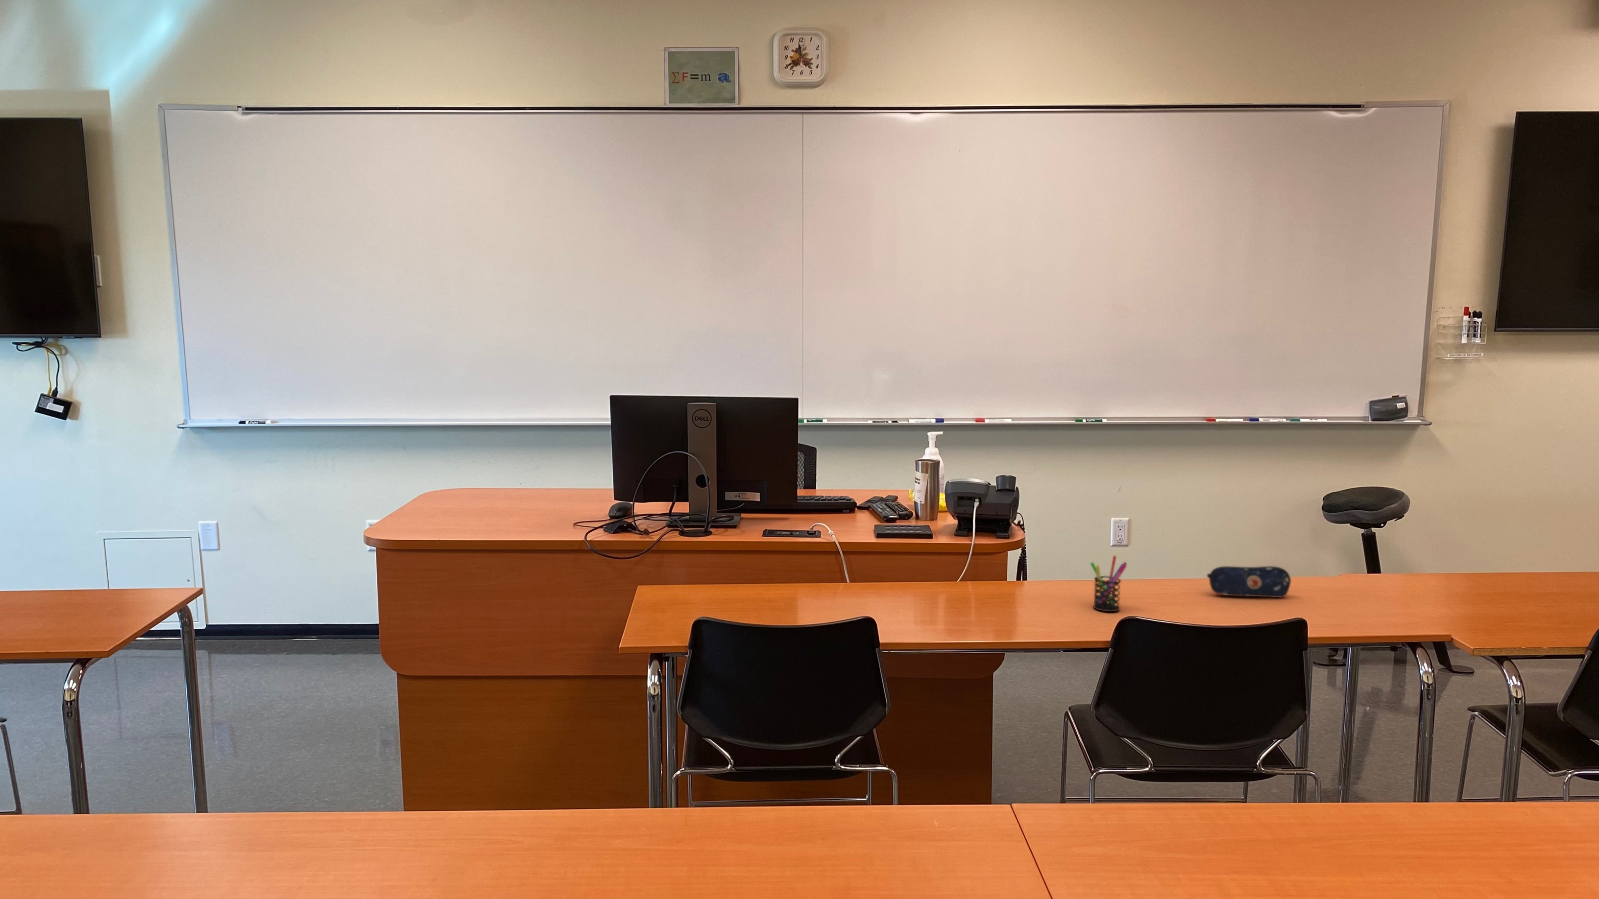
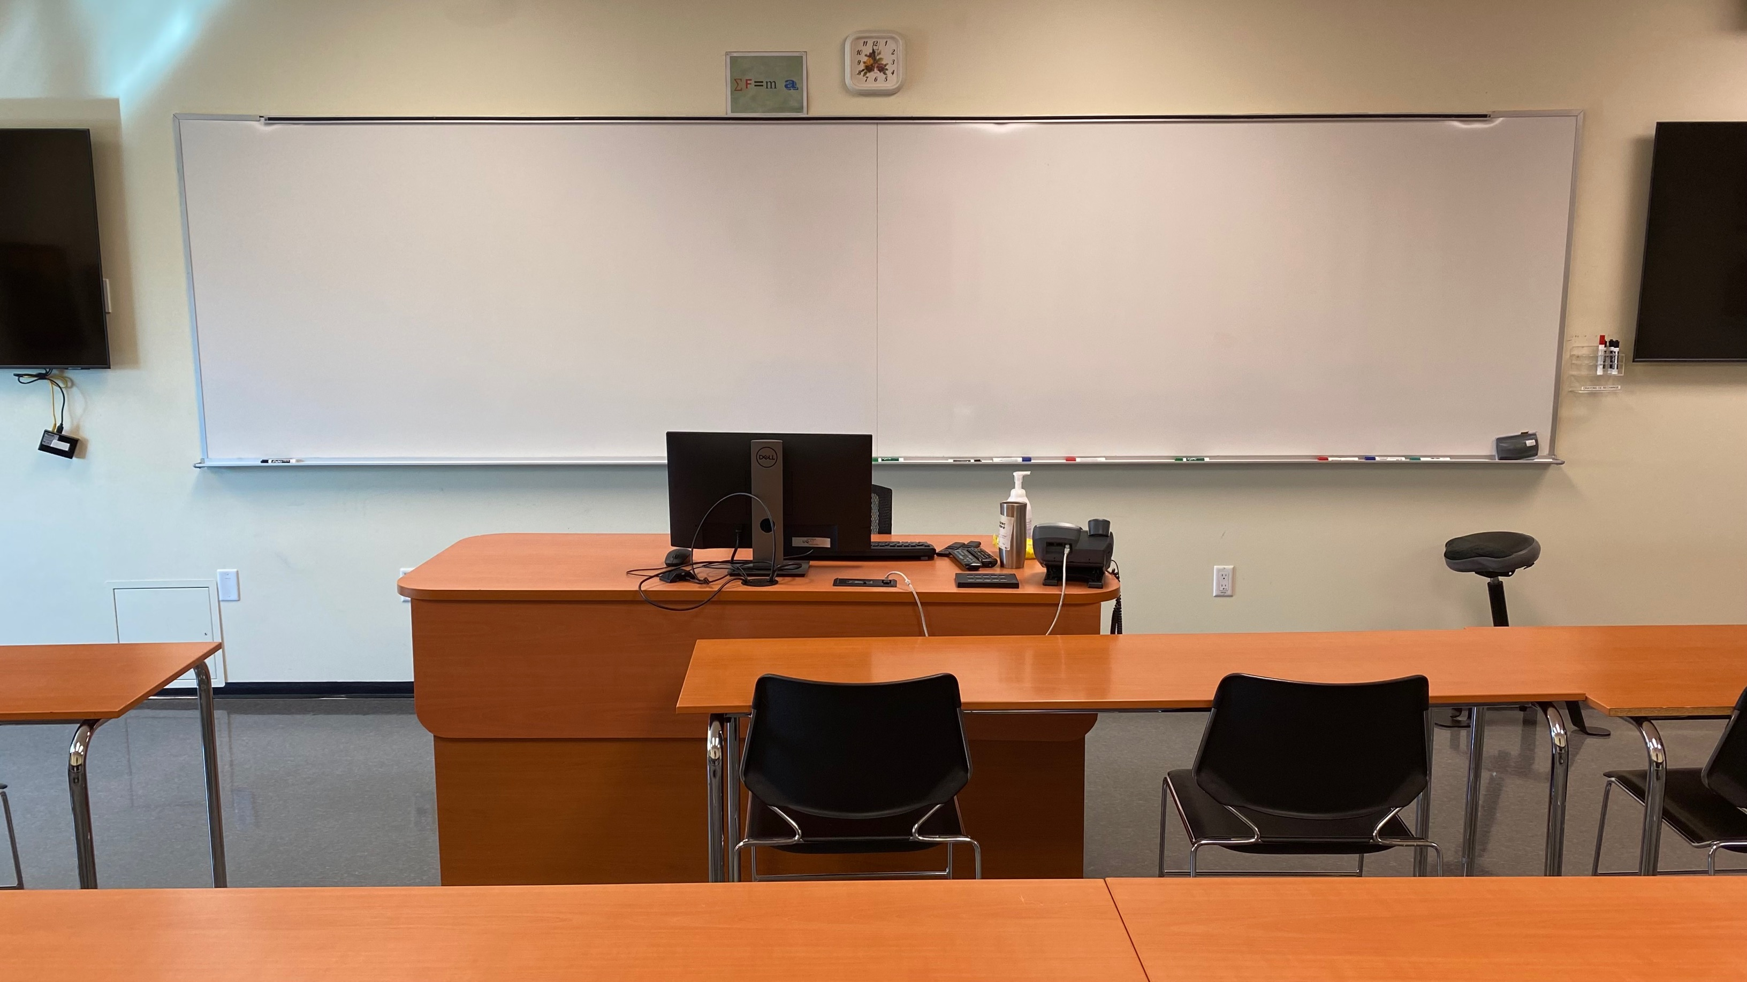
- pencil case (1250, 581)
- pen holder (1105, 582)
